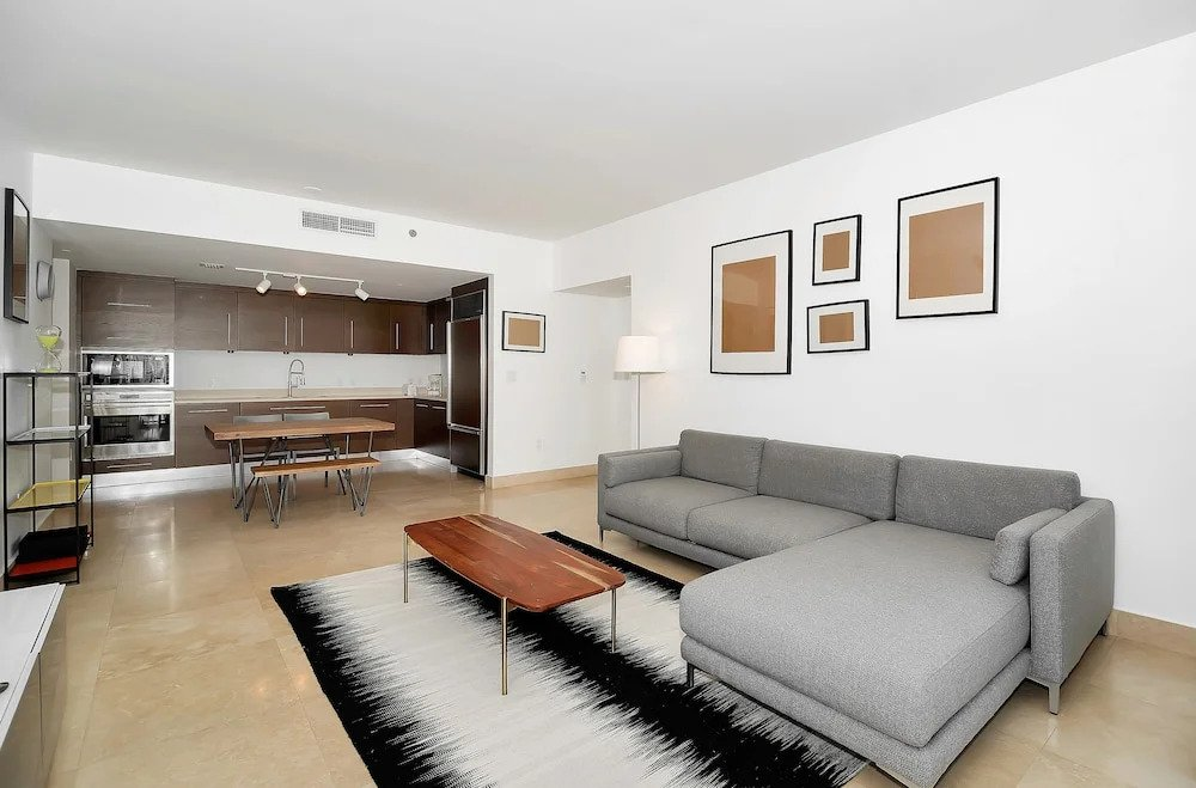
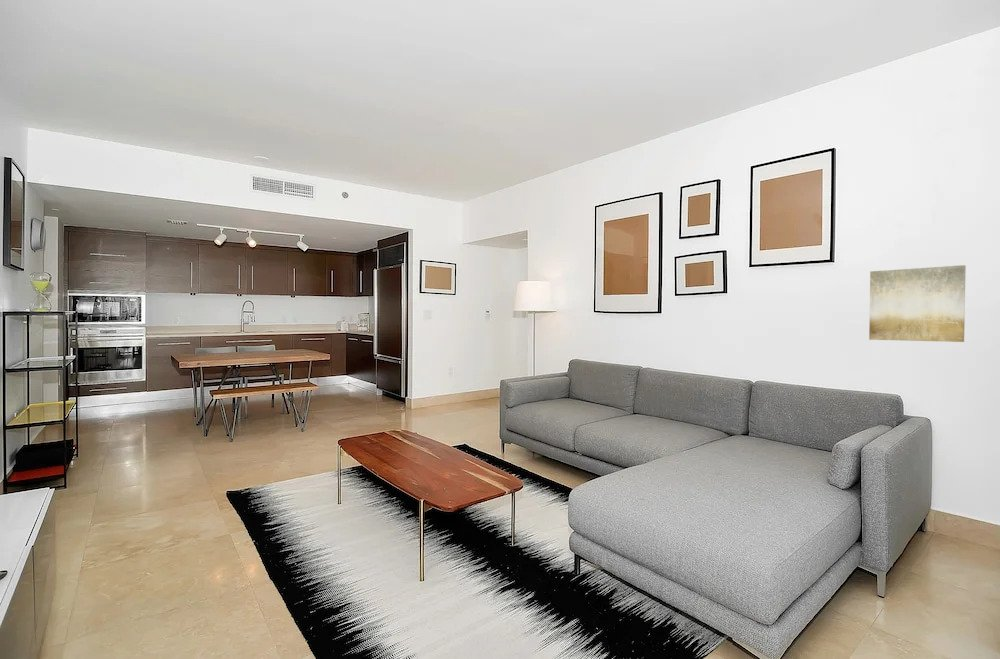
+ wall art (914, 304)
